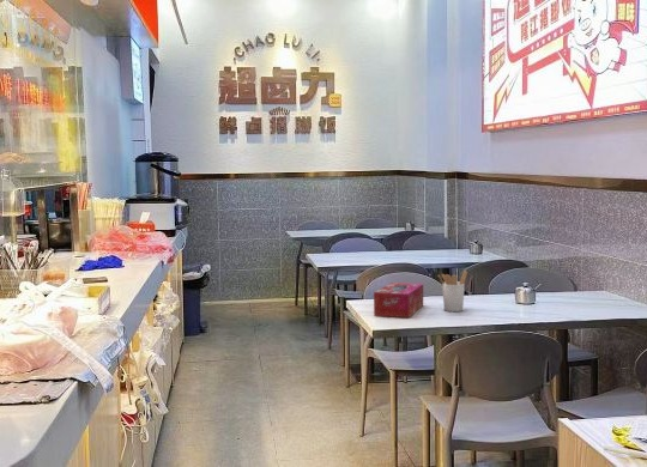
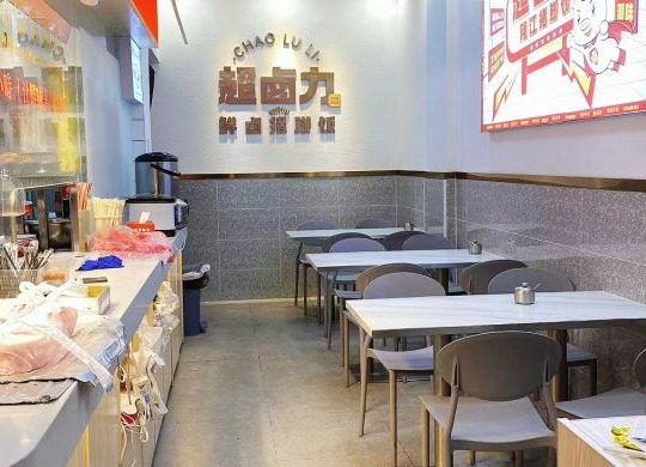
- tissue box (399, 298)
- utensil holder (452, 290)
